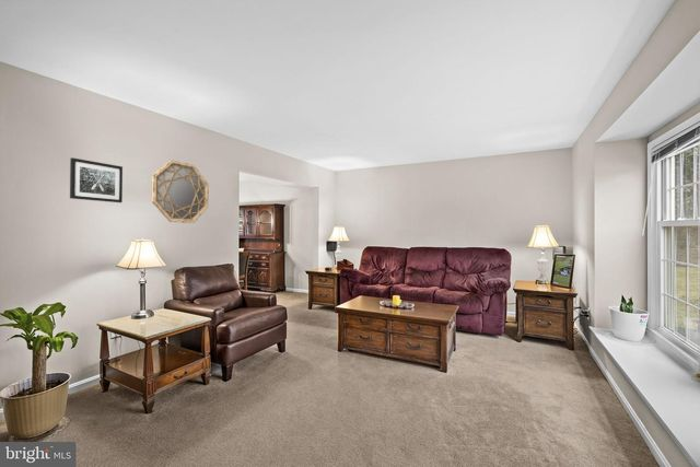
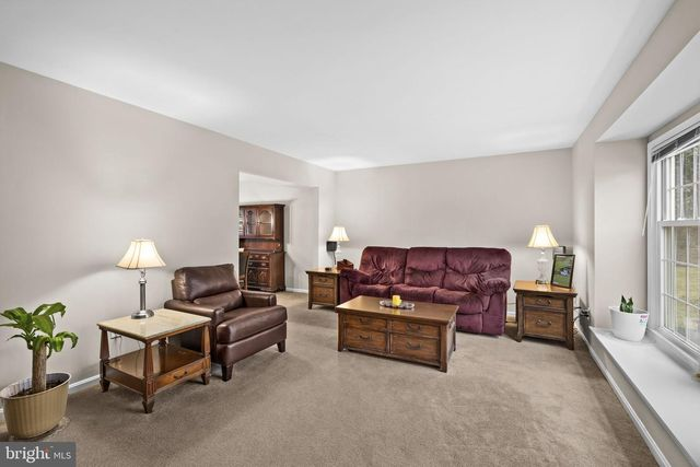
- home mirror (182, 192)
- wall art (97, 182)
